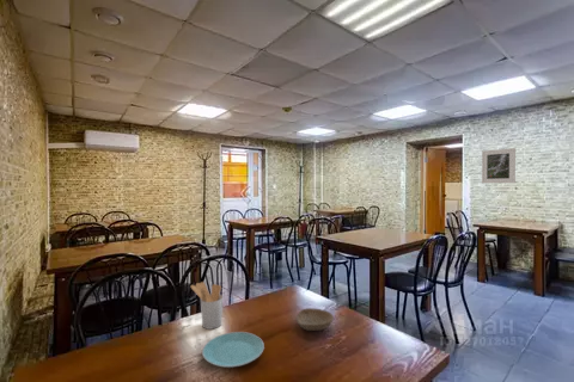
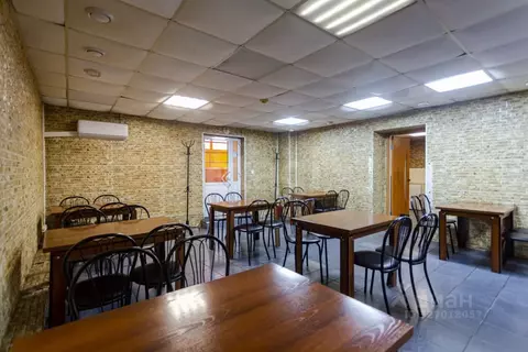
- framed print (497, 166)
- plate (233, 350)
- utensil holder (207, 303)
- bowl (315, 321)
